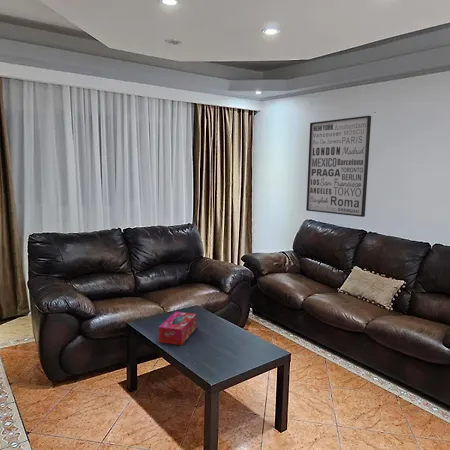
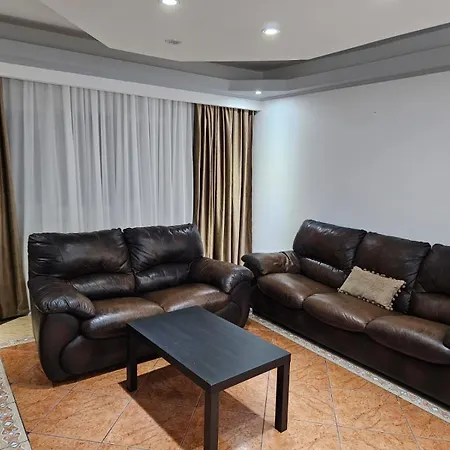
- tissue box (178, 327)
- wall art (336, 167)
